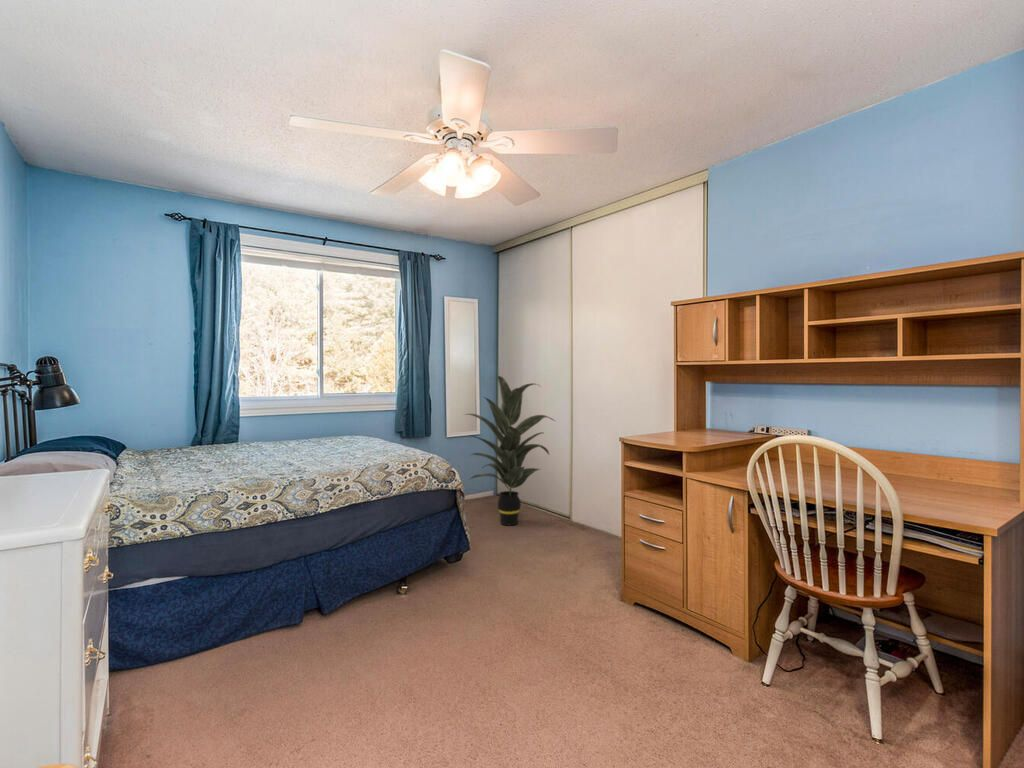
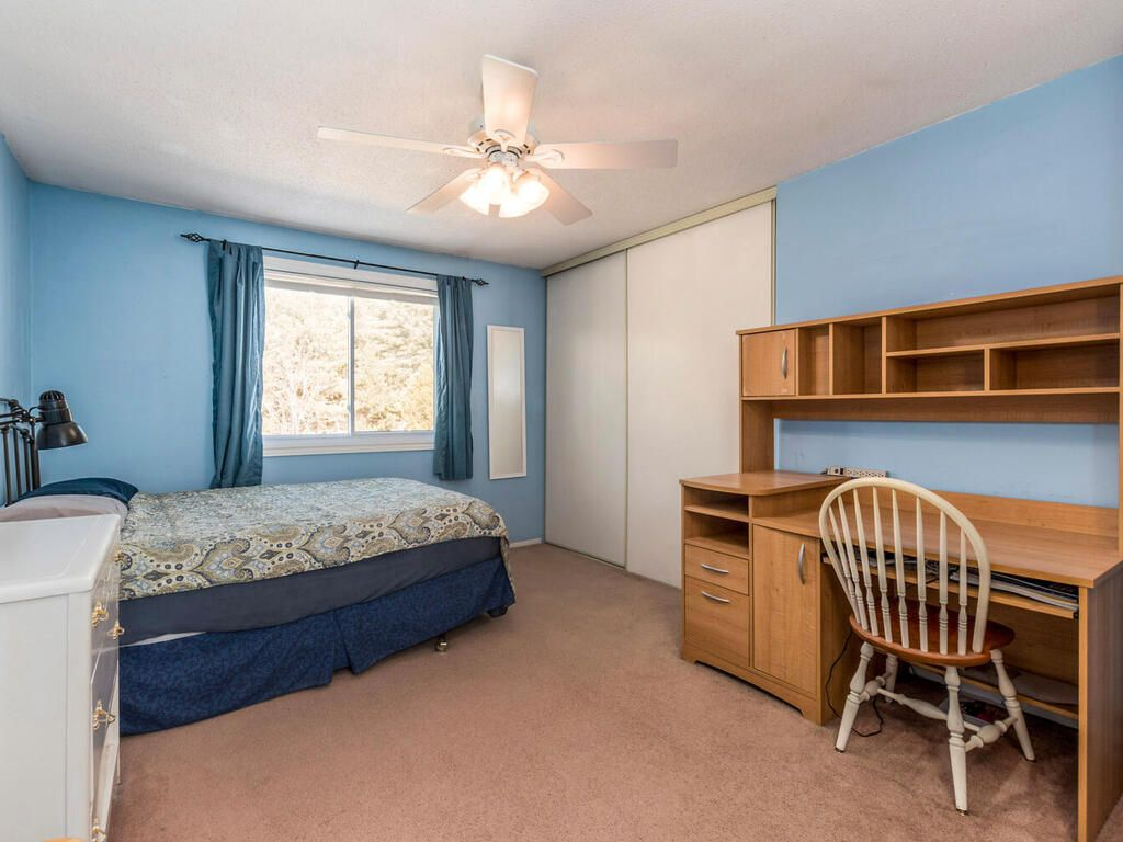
- indoor plant (508, 448)
